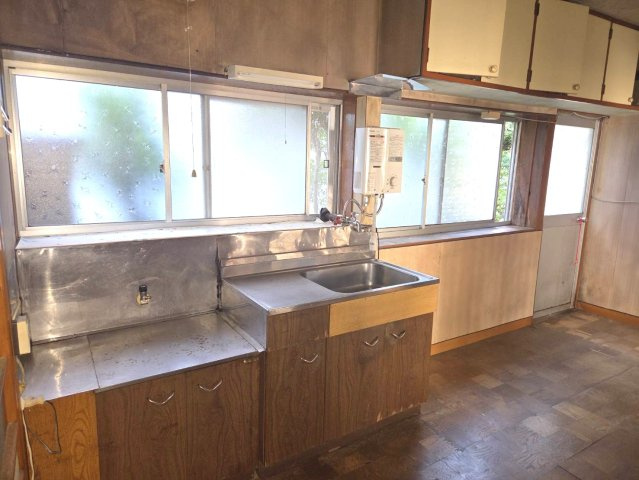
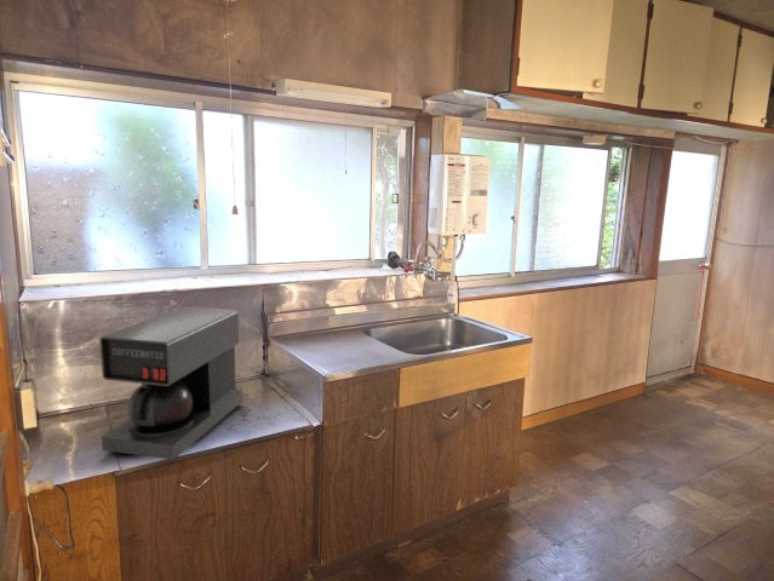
+ coffee maker (178, 375)
